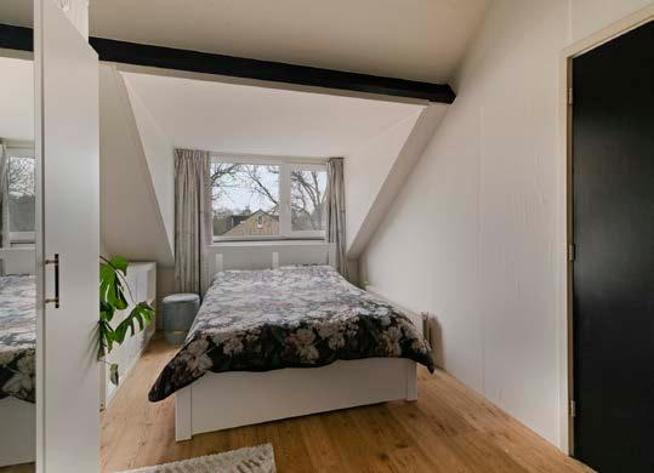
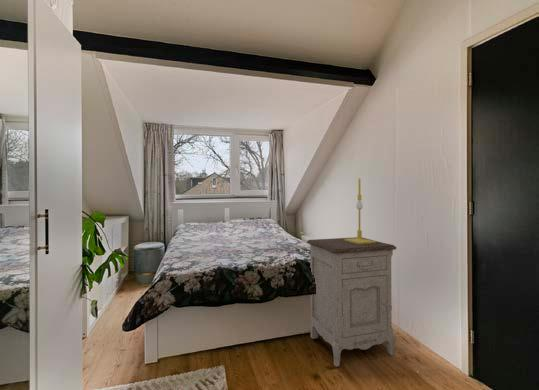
+ table lamp (359, 209)
+ nightstand (352, 295)
